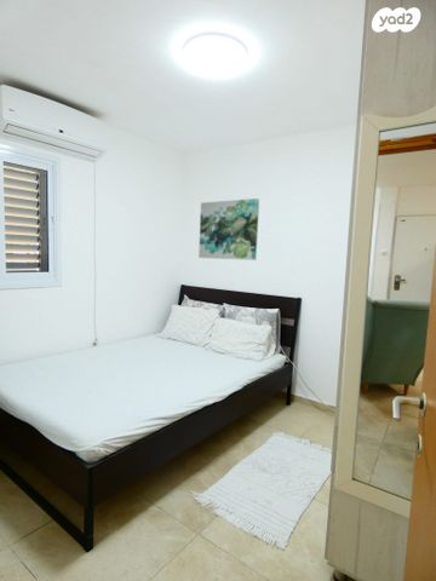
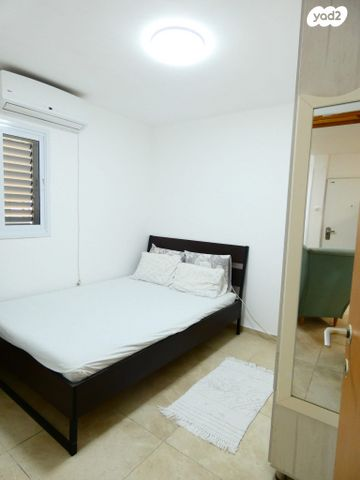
- wall art (226, 230)
